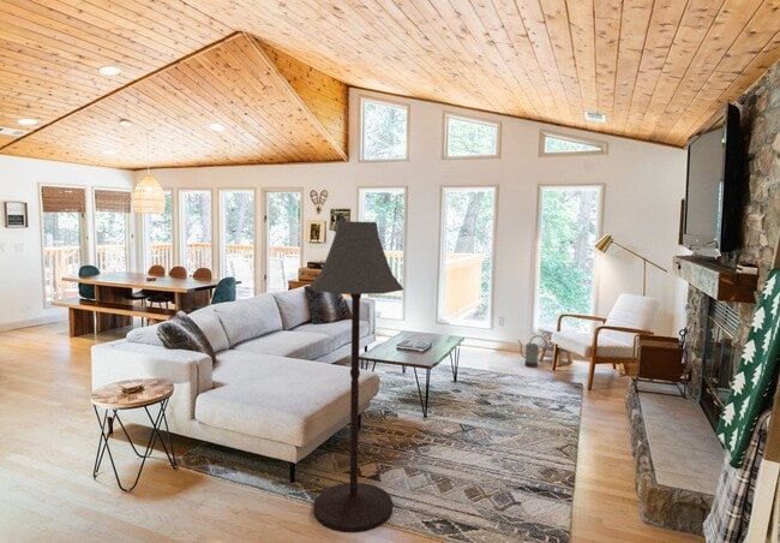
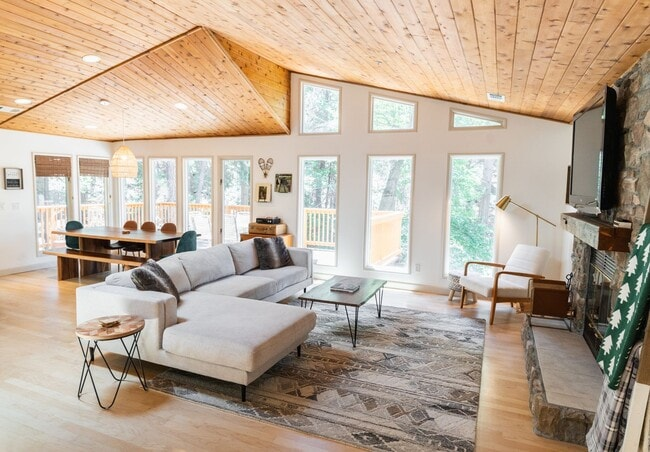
- watering can (532, 350)
- floor lamp (354, 369)
